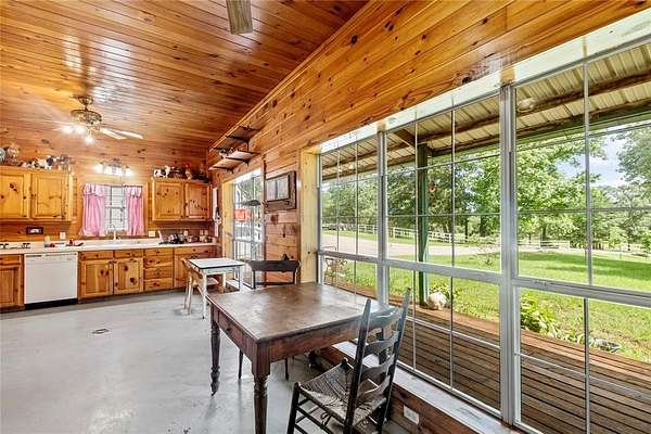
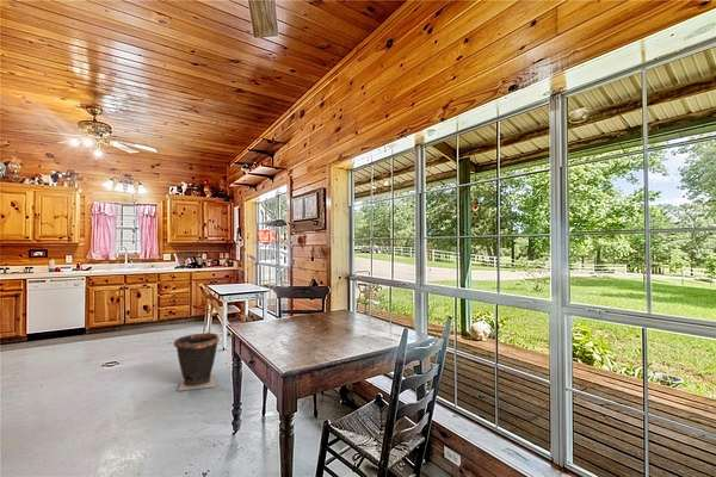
+ waste bin (196, 358)
